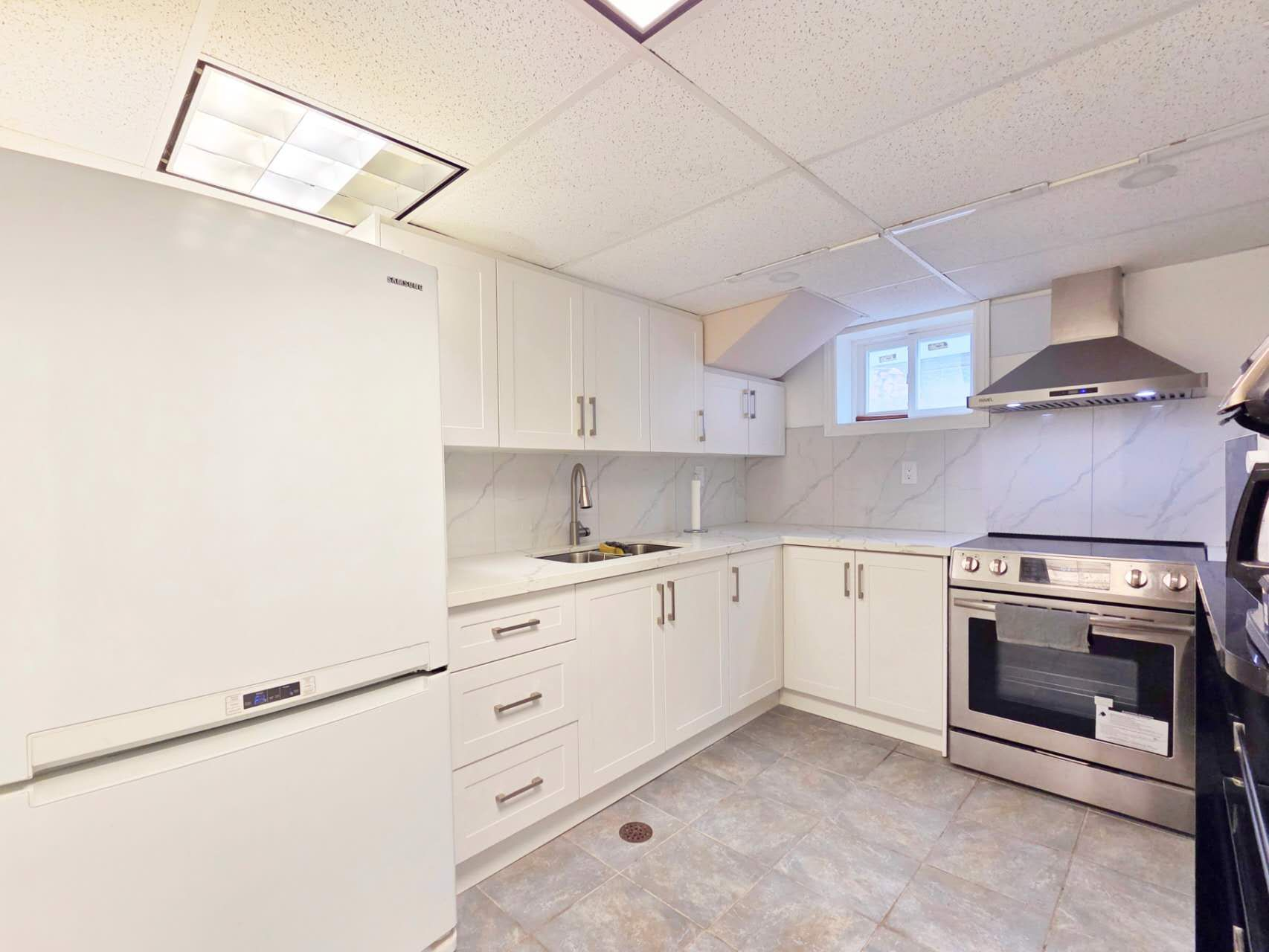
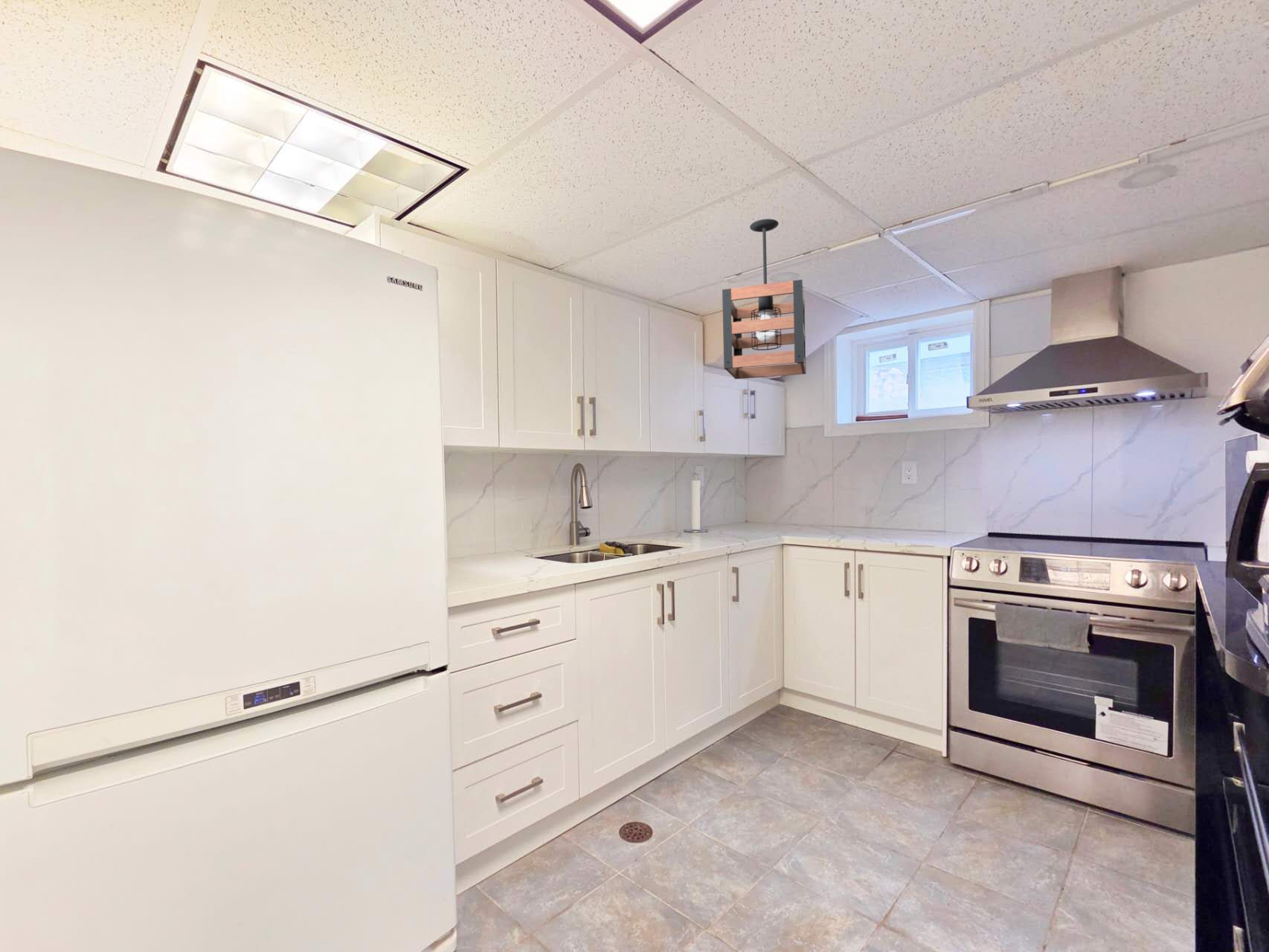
+ pendant light (765, 298)
